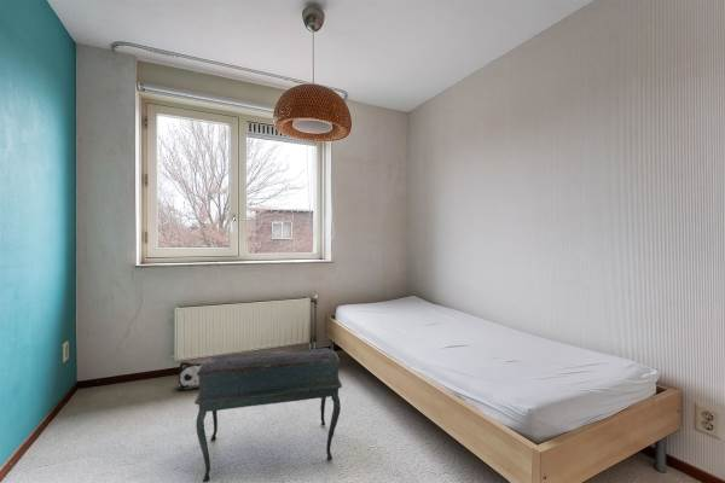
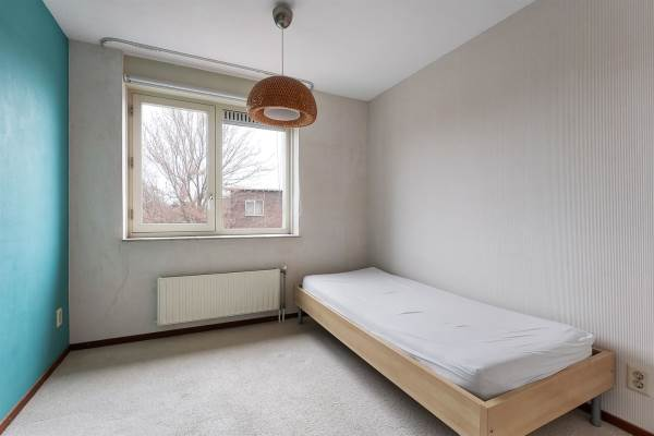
- plush toy (196, 369)
- writing desk (272, 401)
